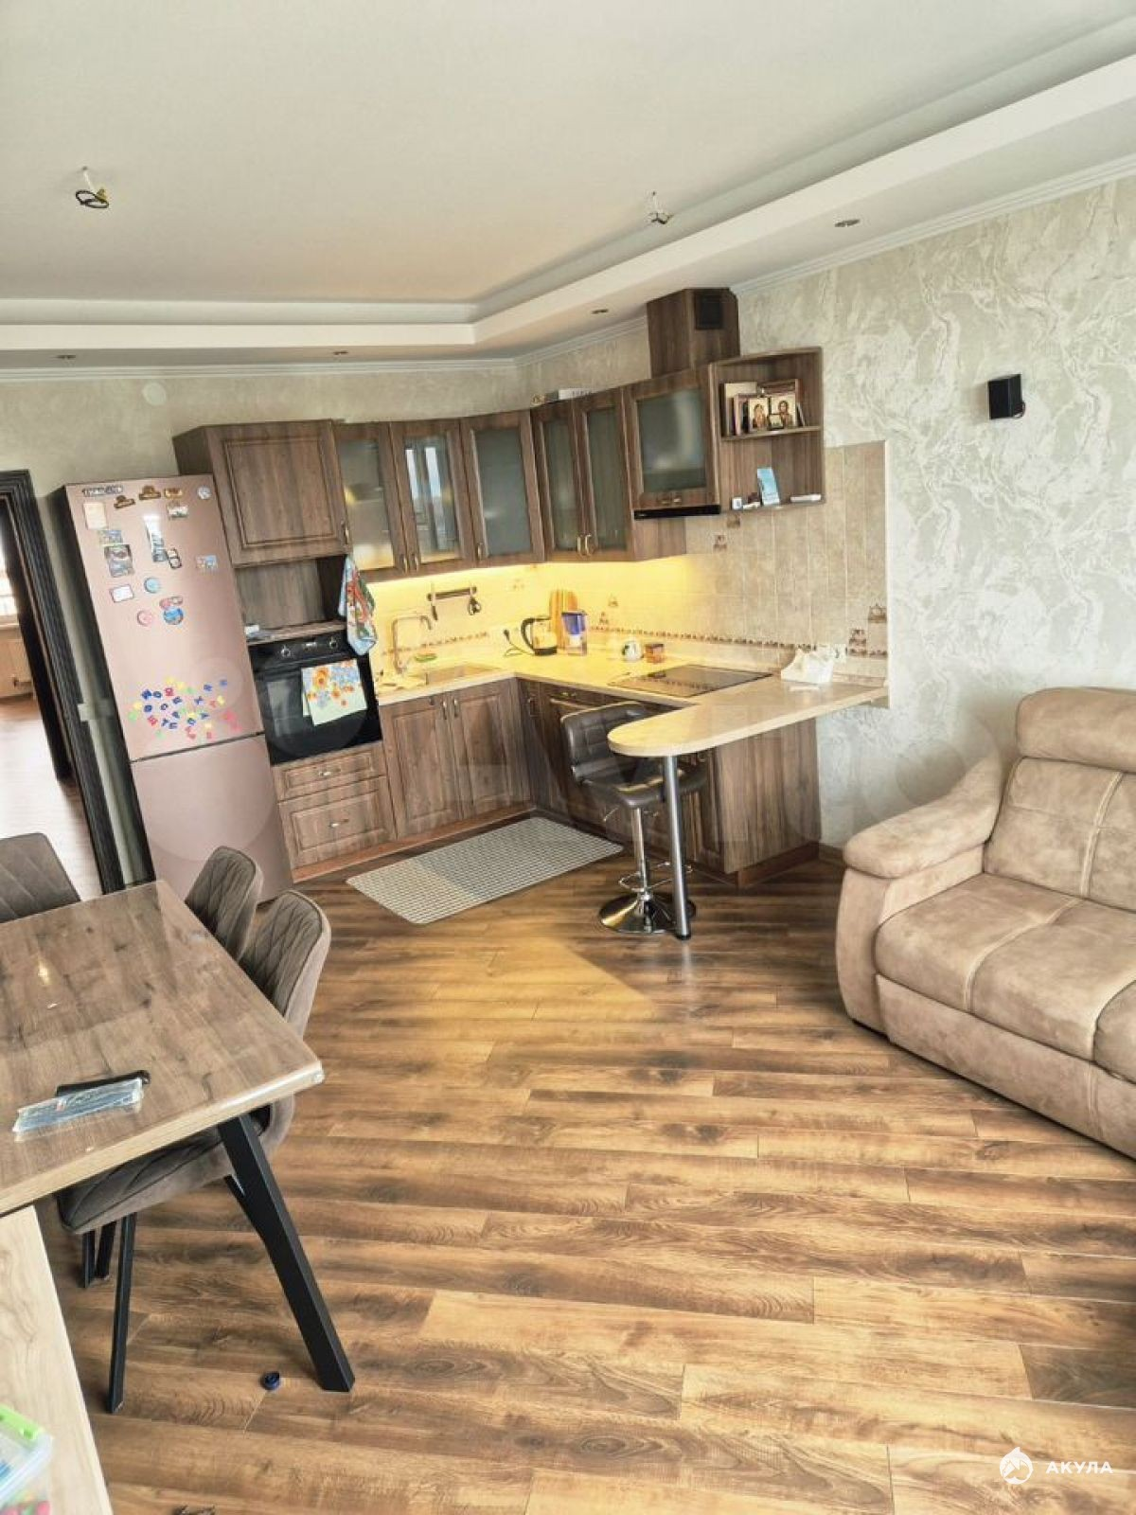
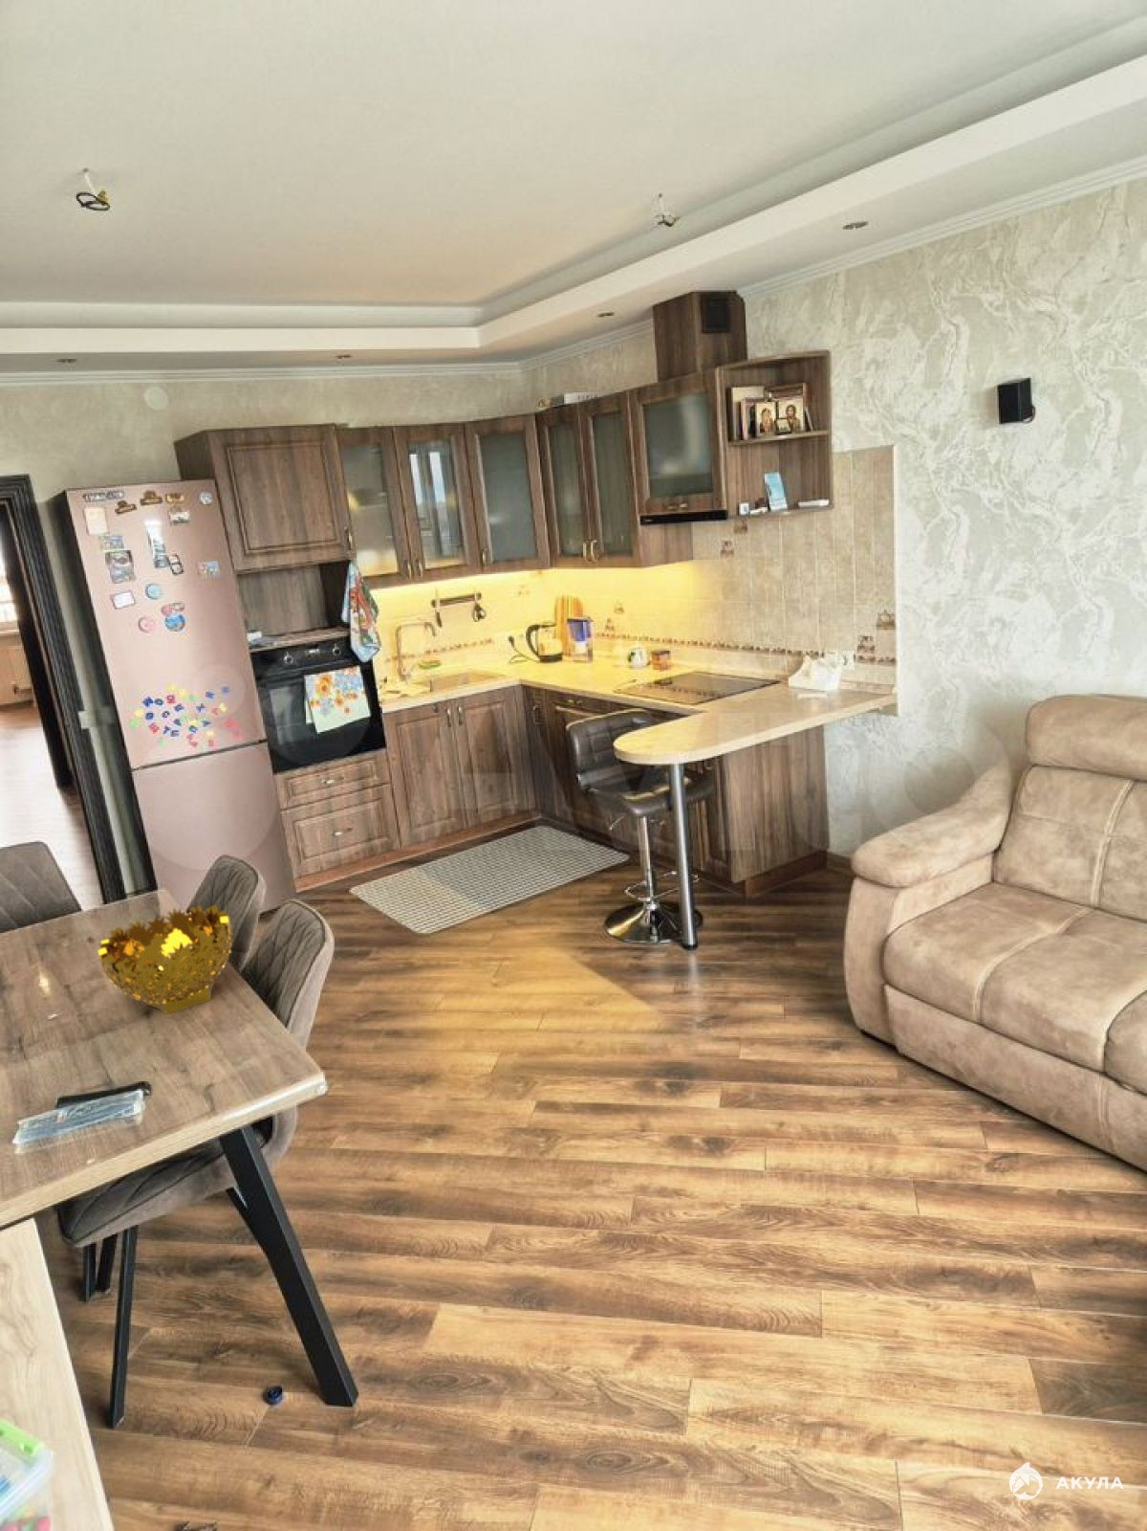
+ decorative bowl (171, 962)
